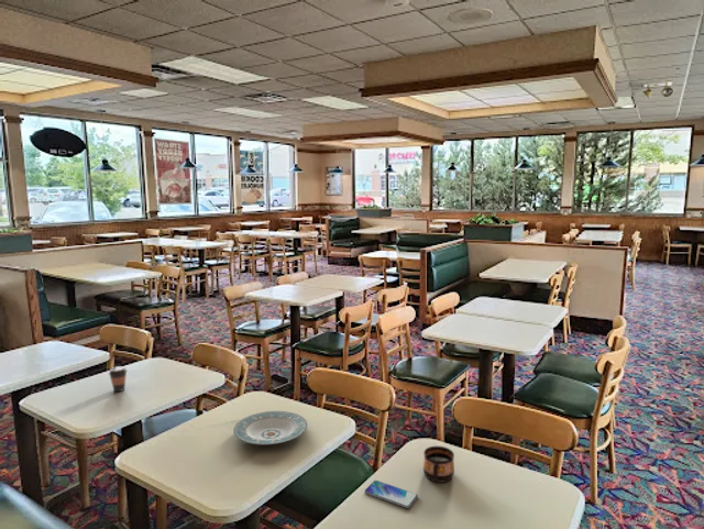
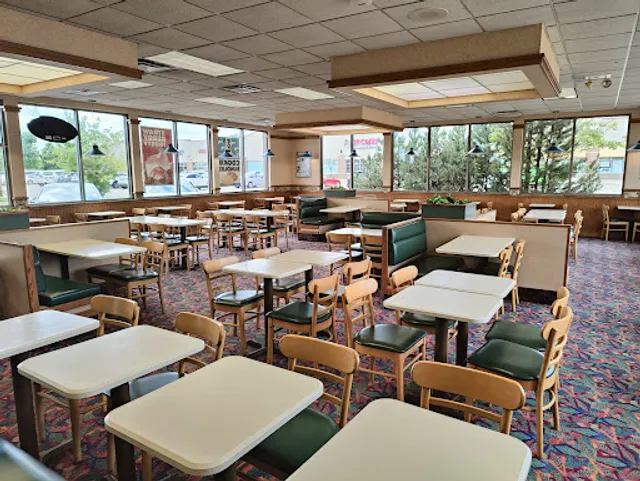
- coffee cup (118, 378)
- cup (437, 465)
- smartphone (391, 493)
- plate (271, 430)
